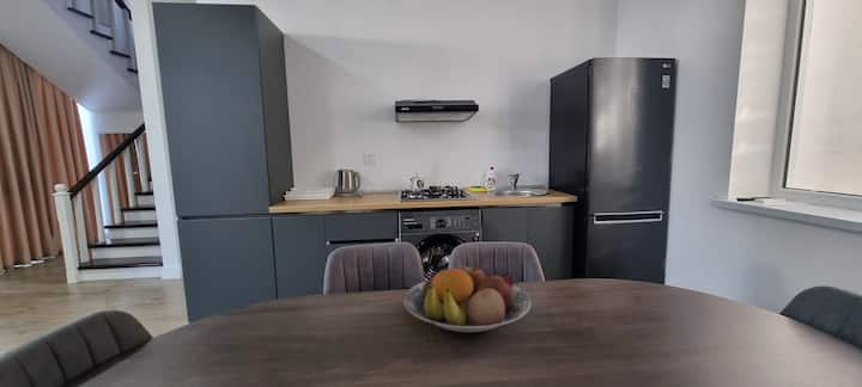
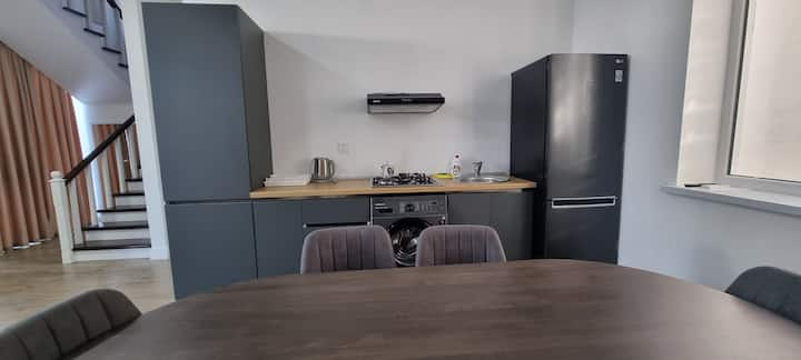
- fruit bowl (466, 291)
